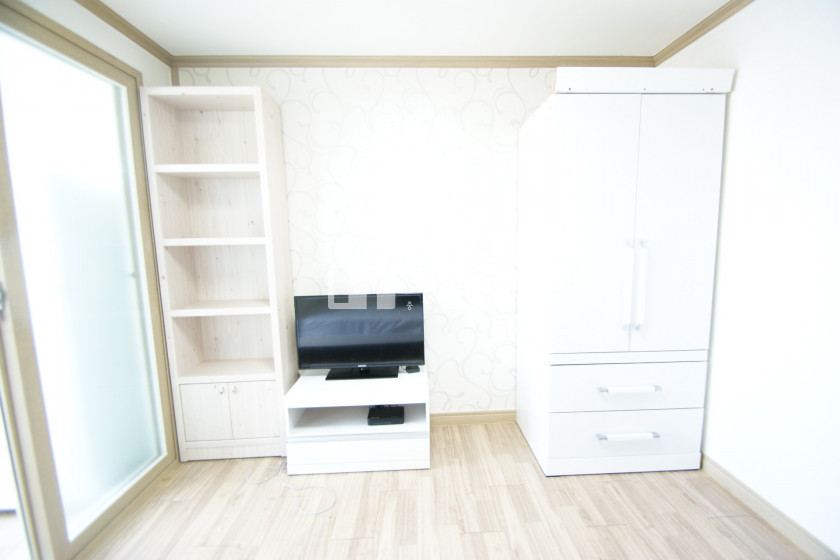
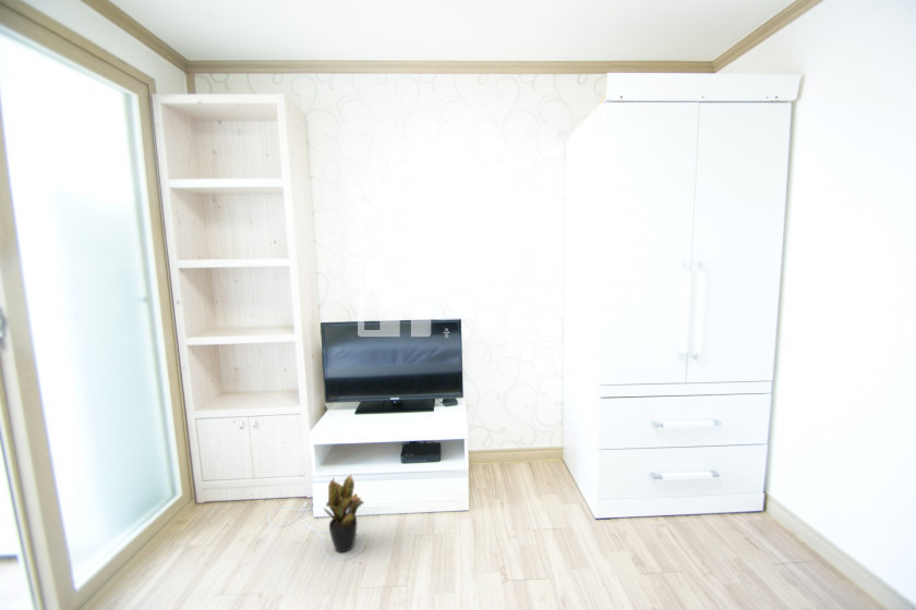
+ potted plant (343, 511)
